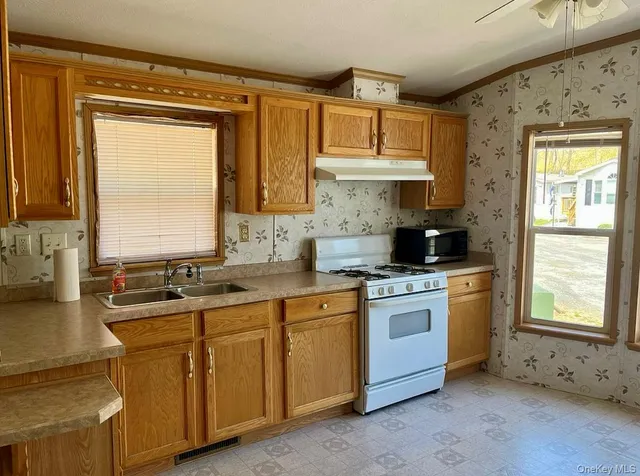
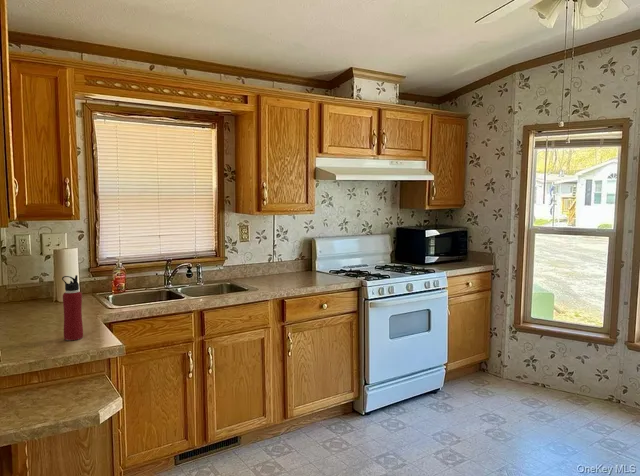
+ water bottle (72, 306)
